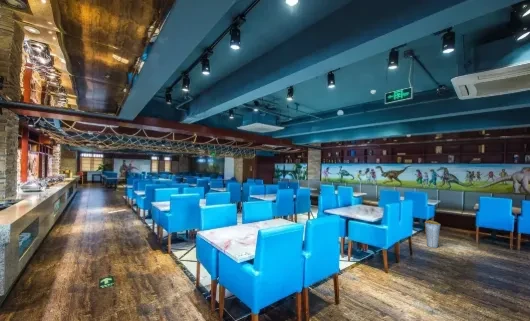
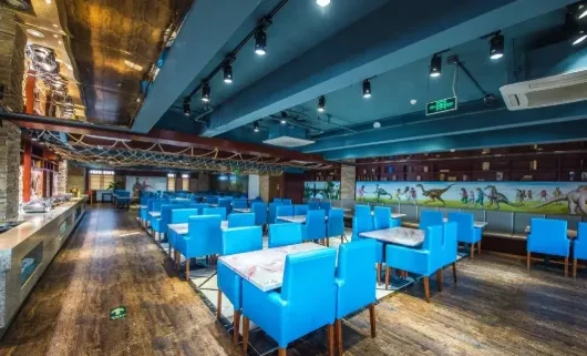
- bucket (432, 233)
